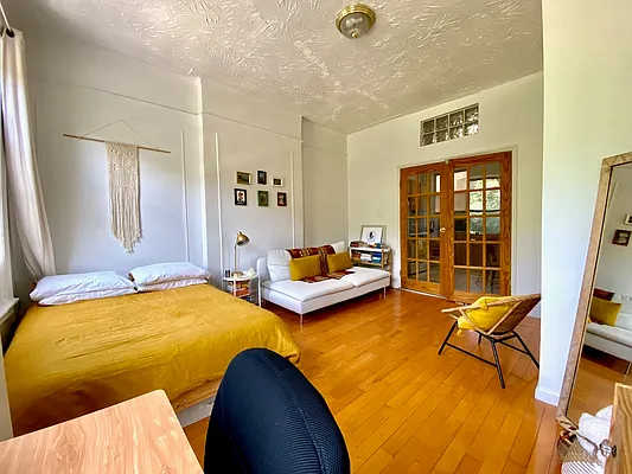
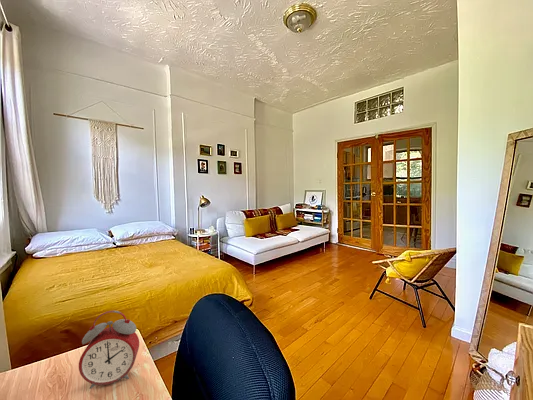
+ alarm clock (111, 344)
